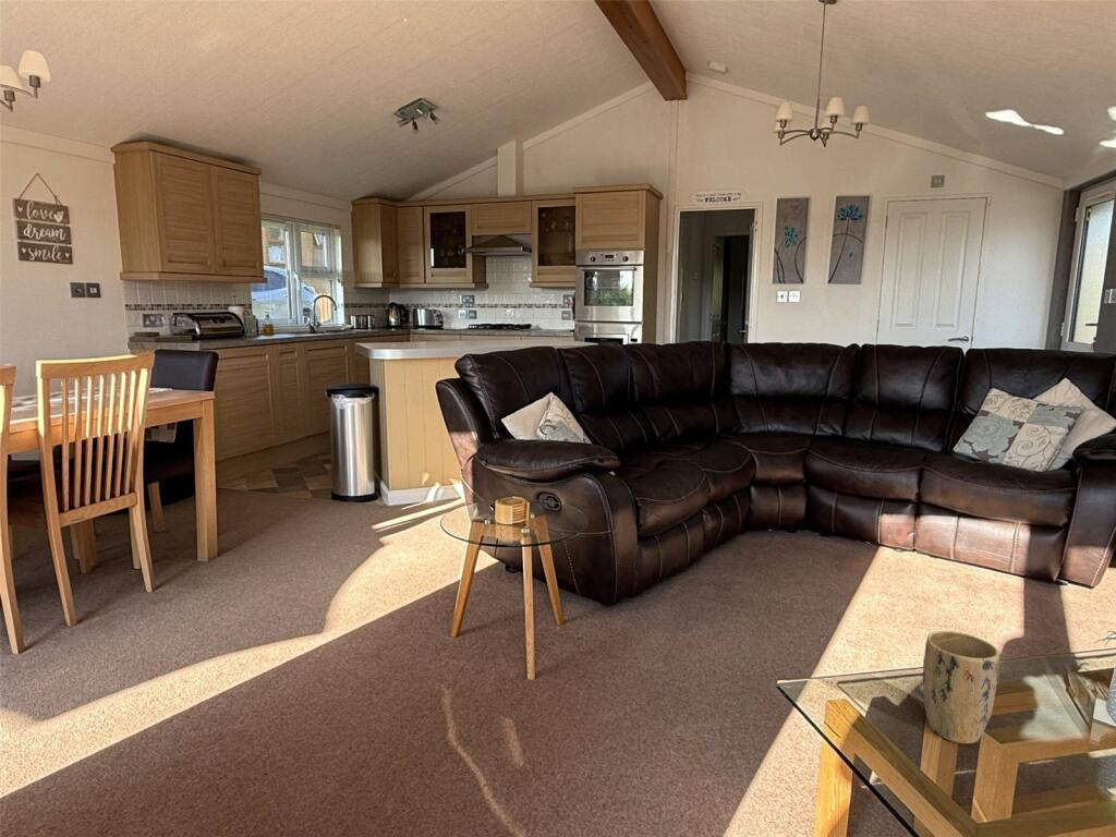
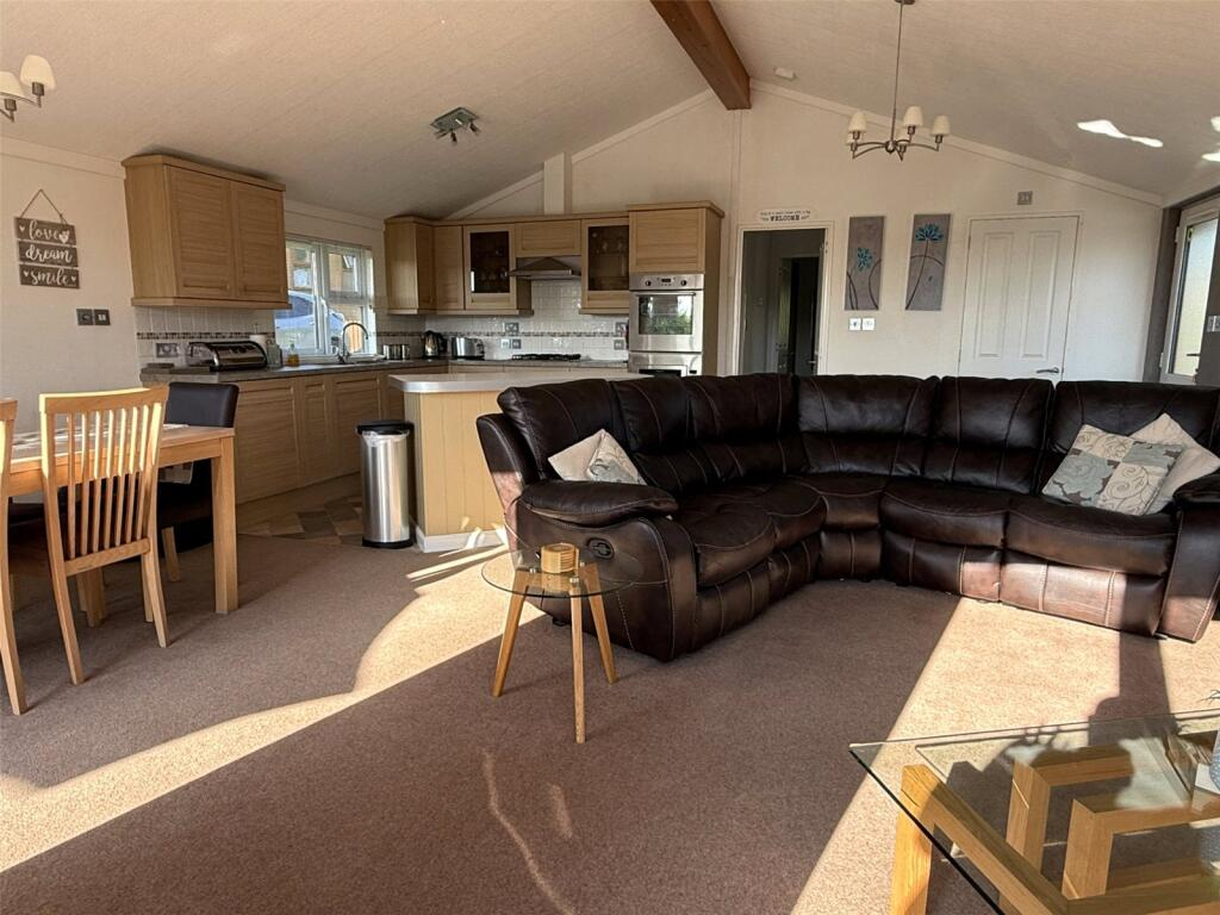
- plant pot (957, 688)
